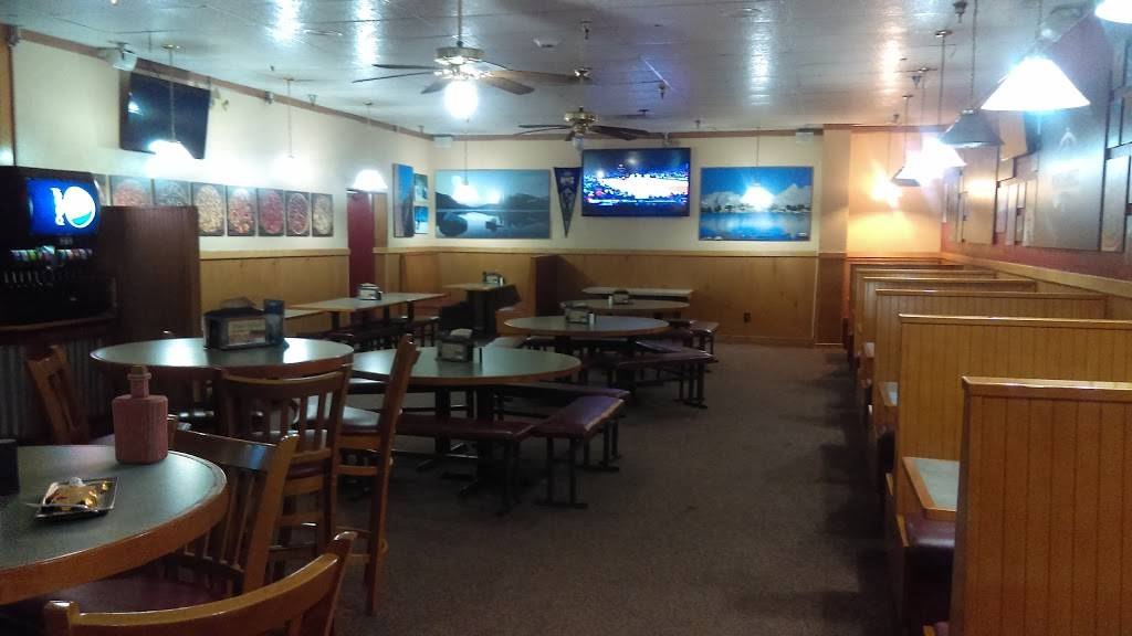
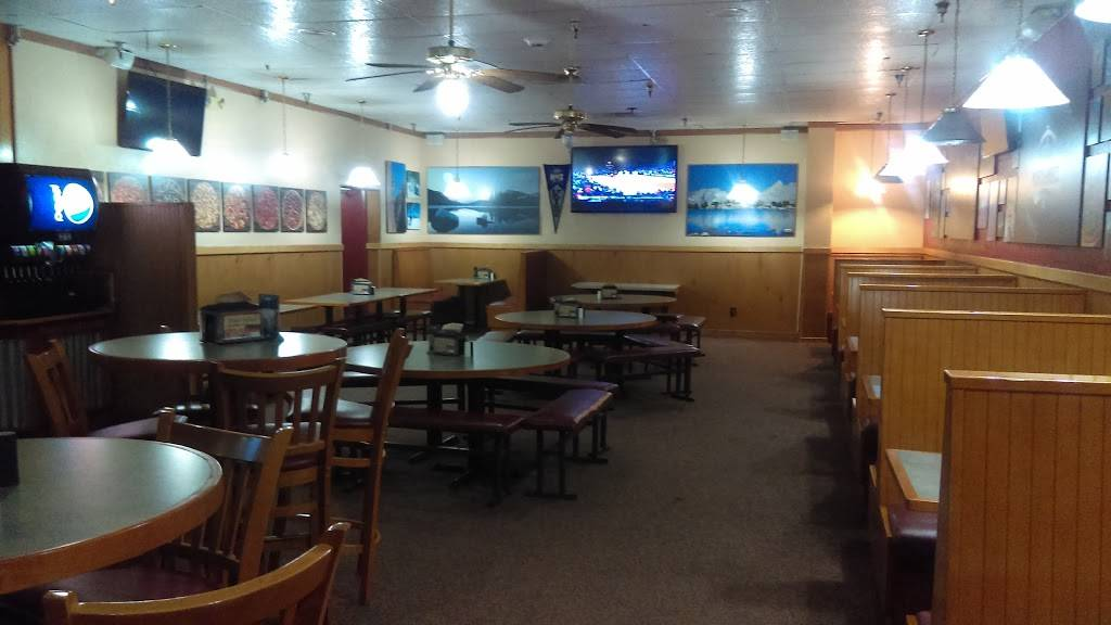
- plate (71, 491)
- bottle (140, 413)
